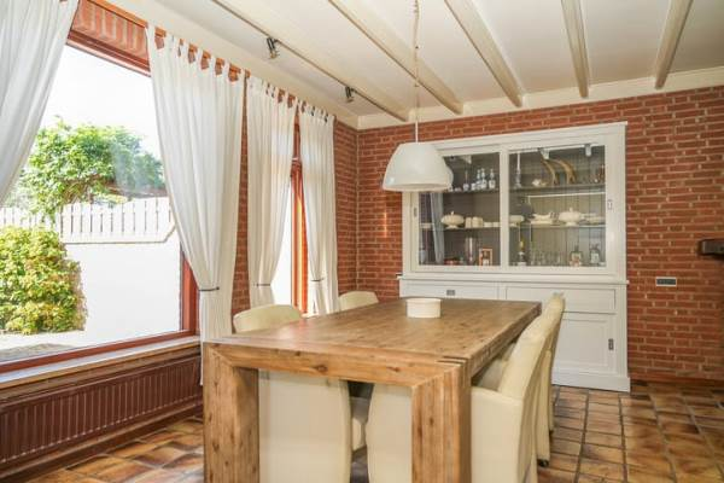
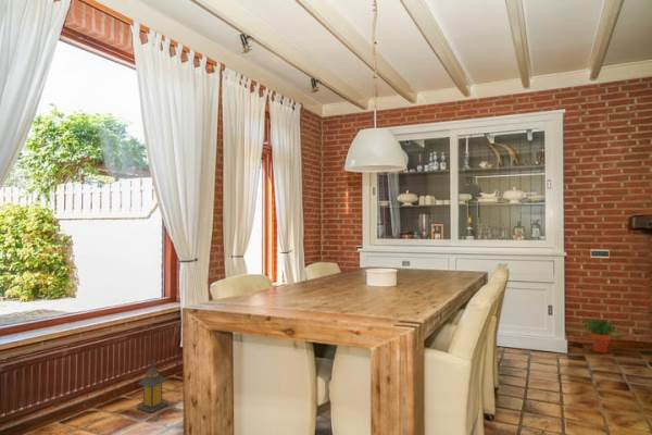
+ lantern (152, 383)
+ potted plant (600, 335)
